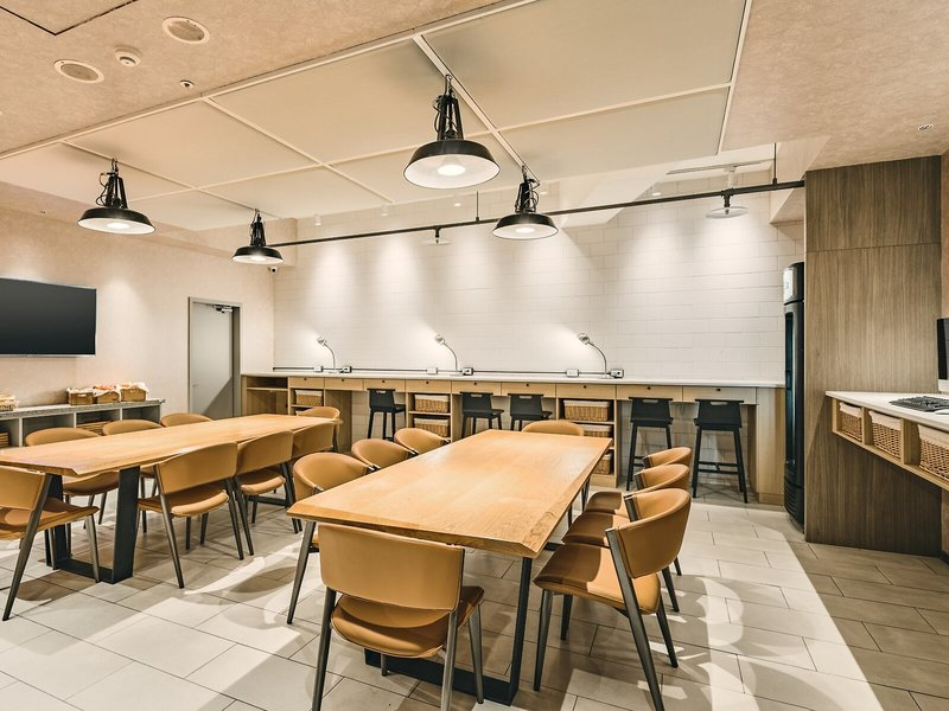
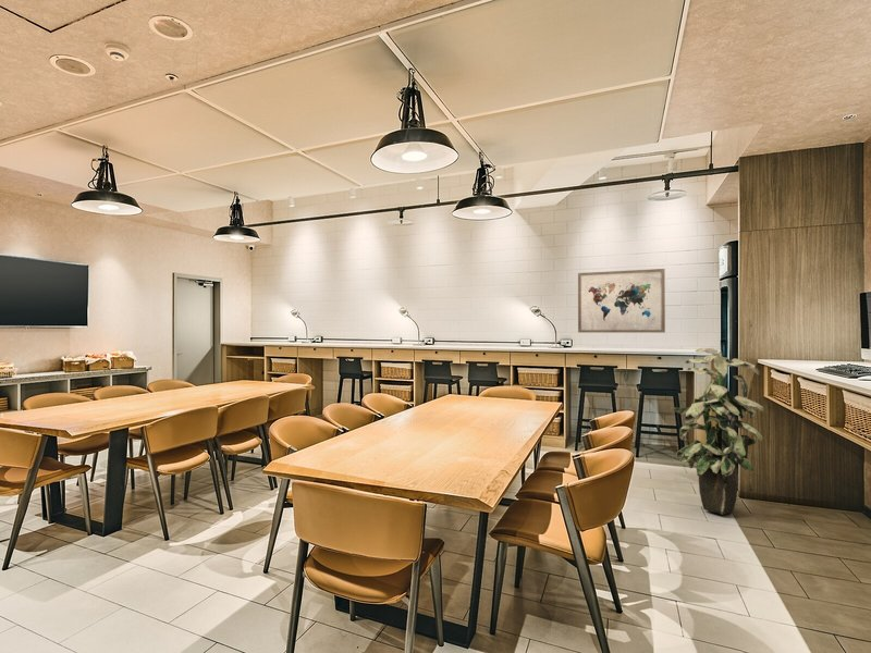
+ indoor plant (714, 428)
+ wall art (619, 301)
